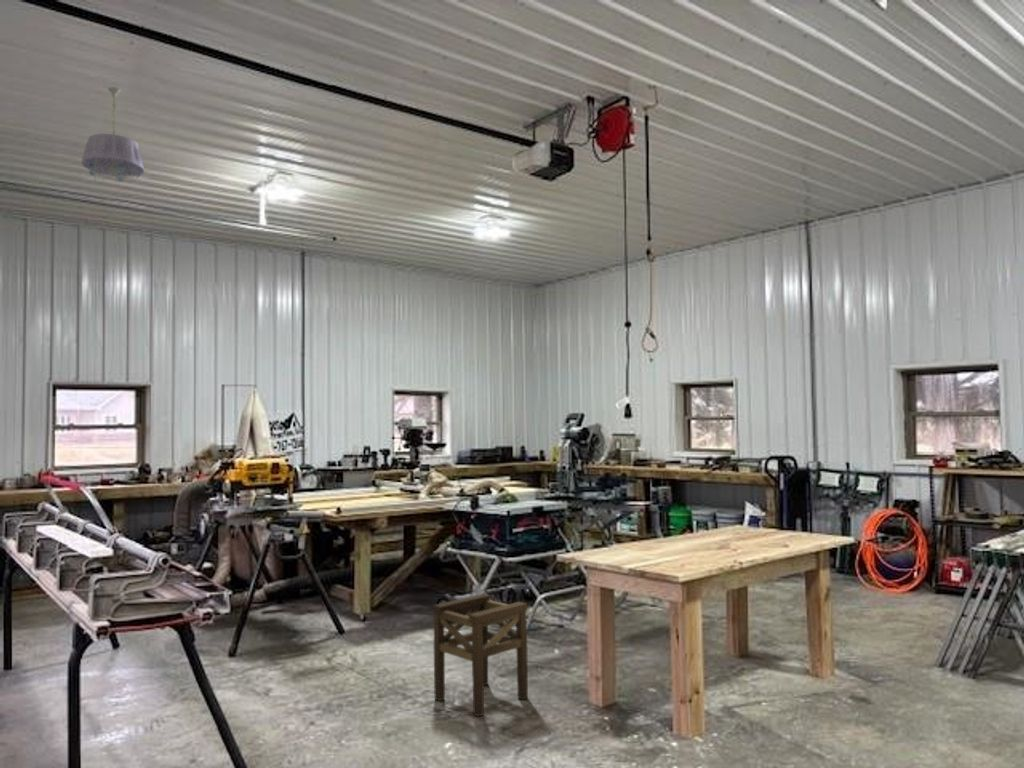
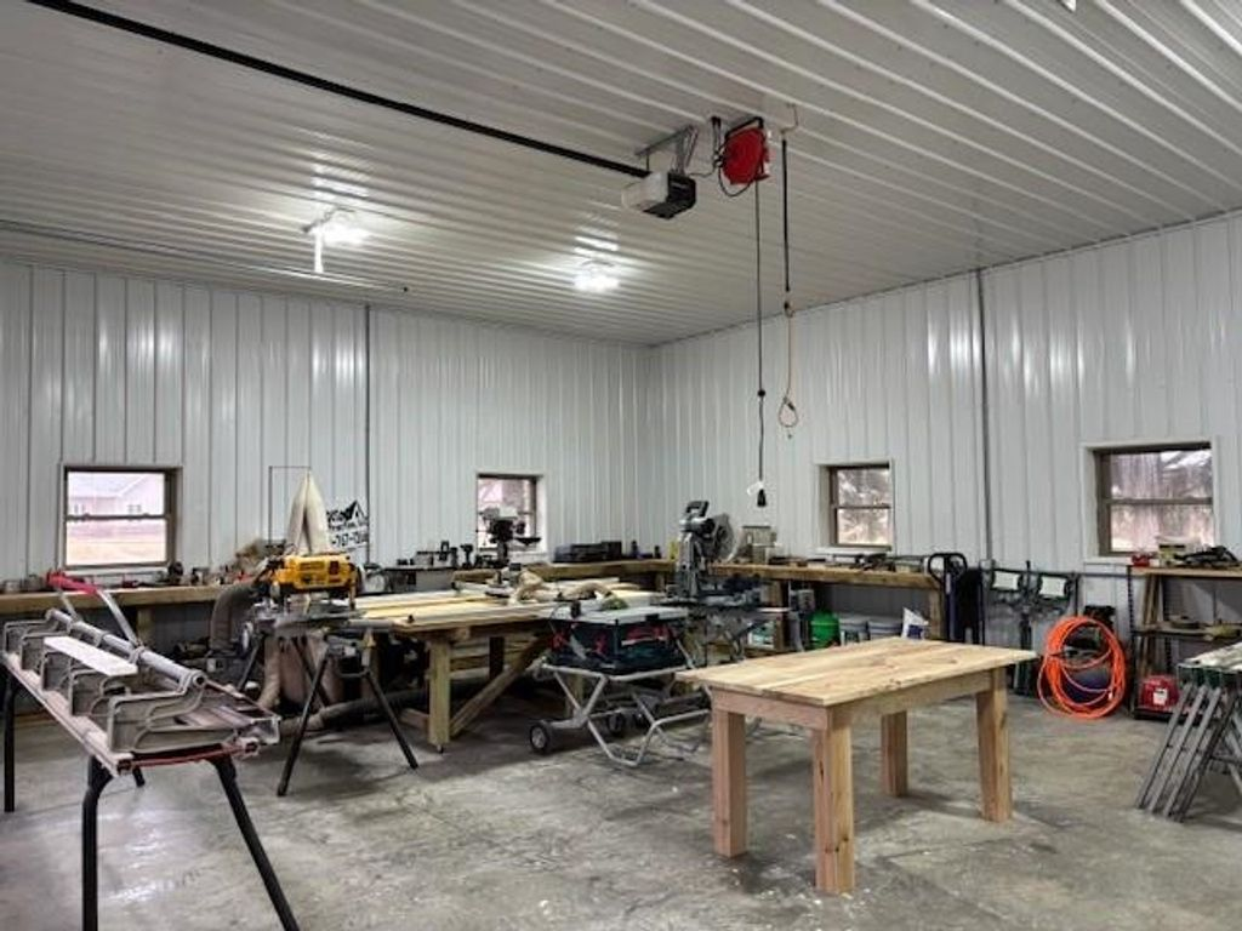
- ceiling light fixture (113, 134)
- stool (480, 651)
